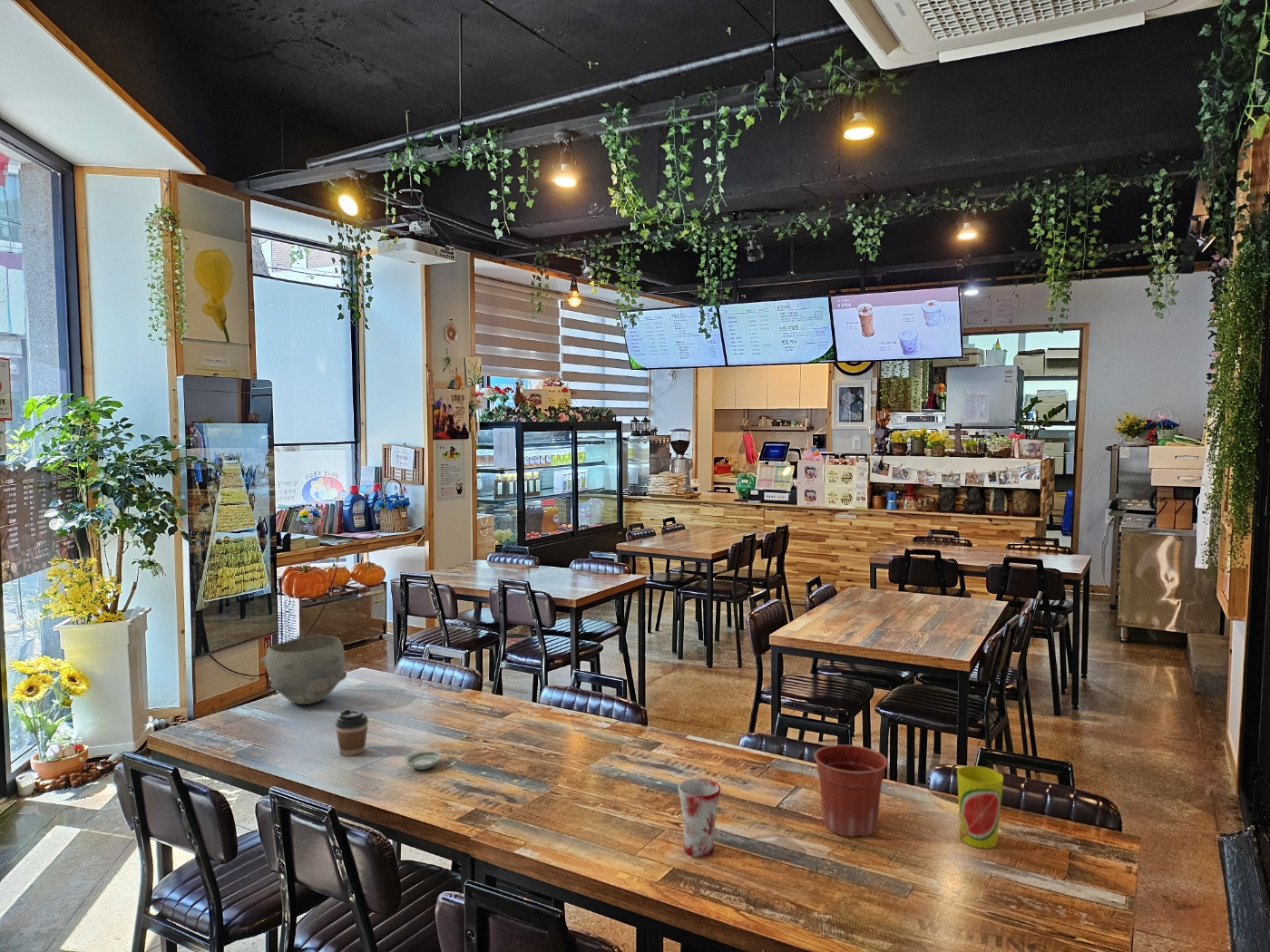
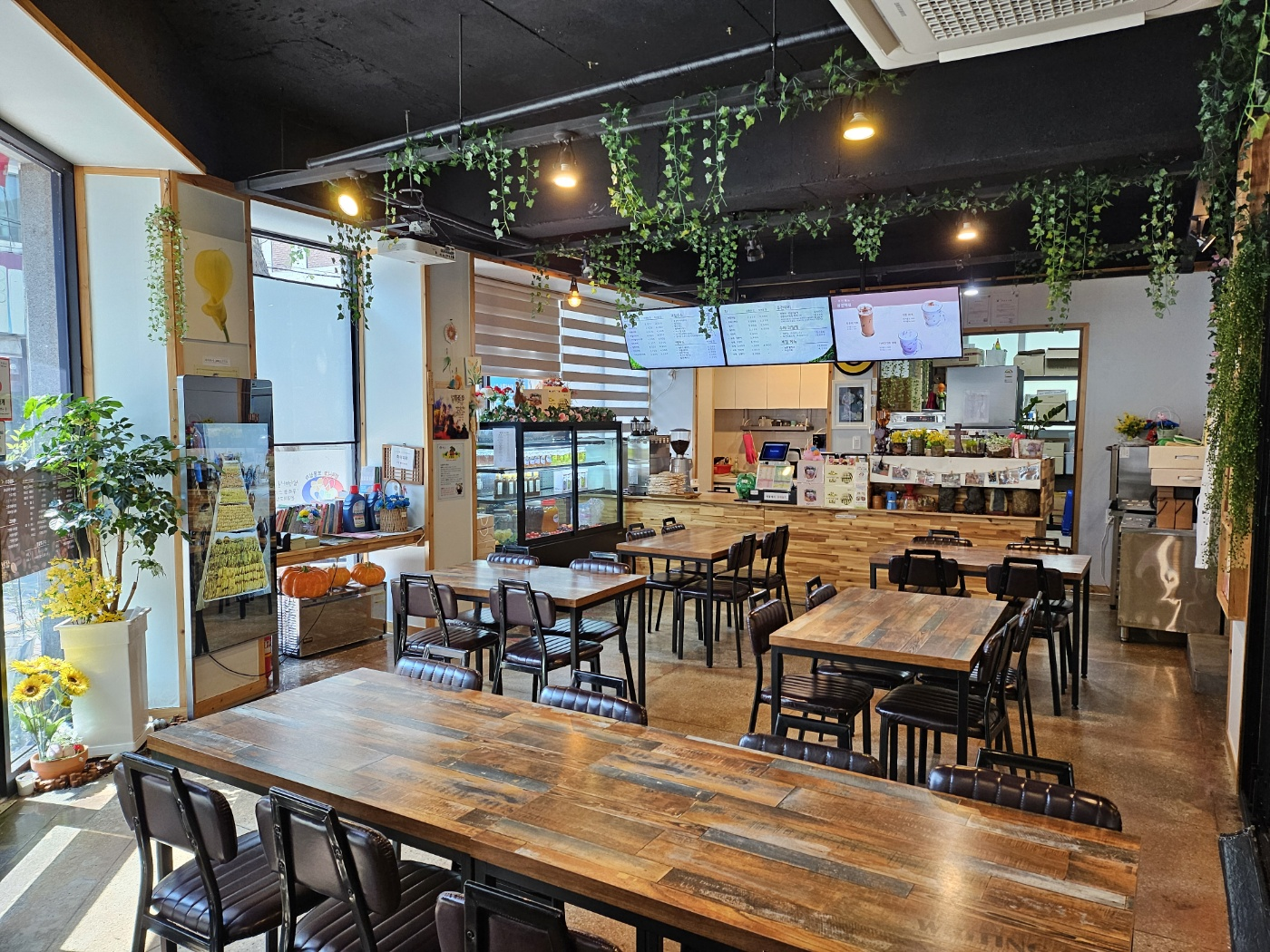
- coffee cup (352, 731)
- bowl (307, 671)
- mug (703, 814)
- cup (979, 807)
- flower pot (850, 792)
- saucer (423, 762)
